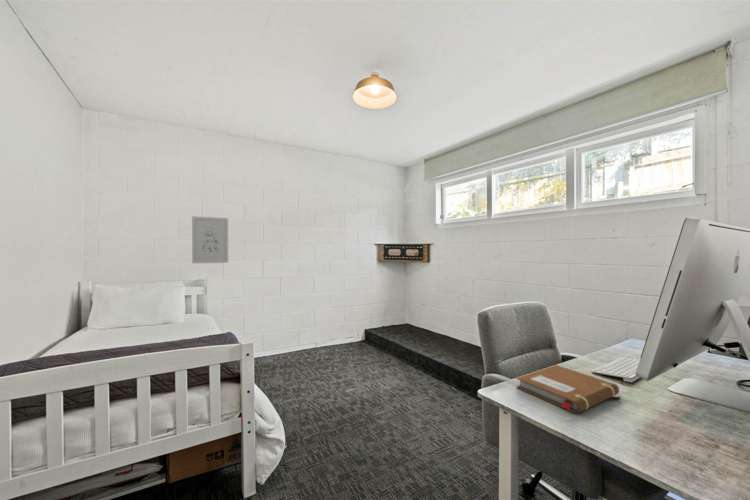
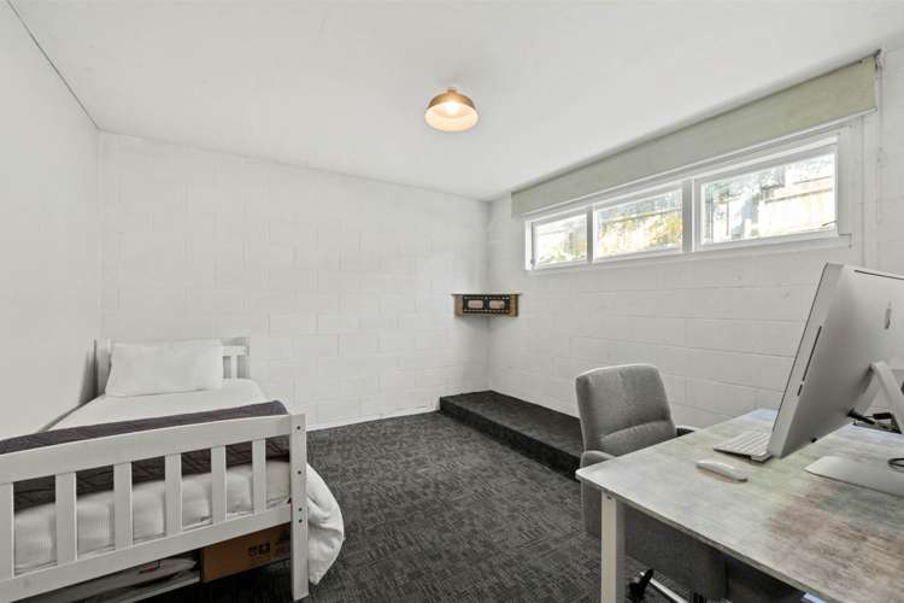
- wall art (210, 240)
- notebook (565, 386)
